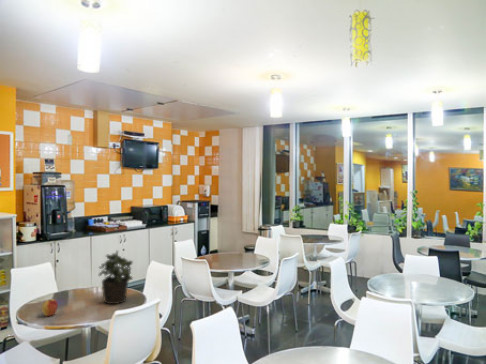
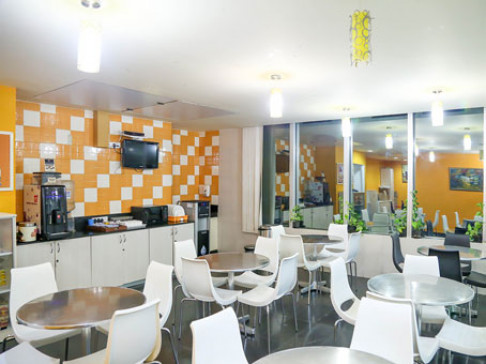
- apple (49, 307)
- potted plant (116, 275)
